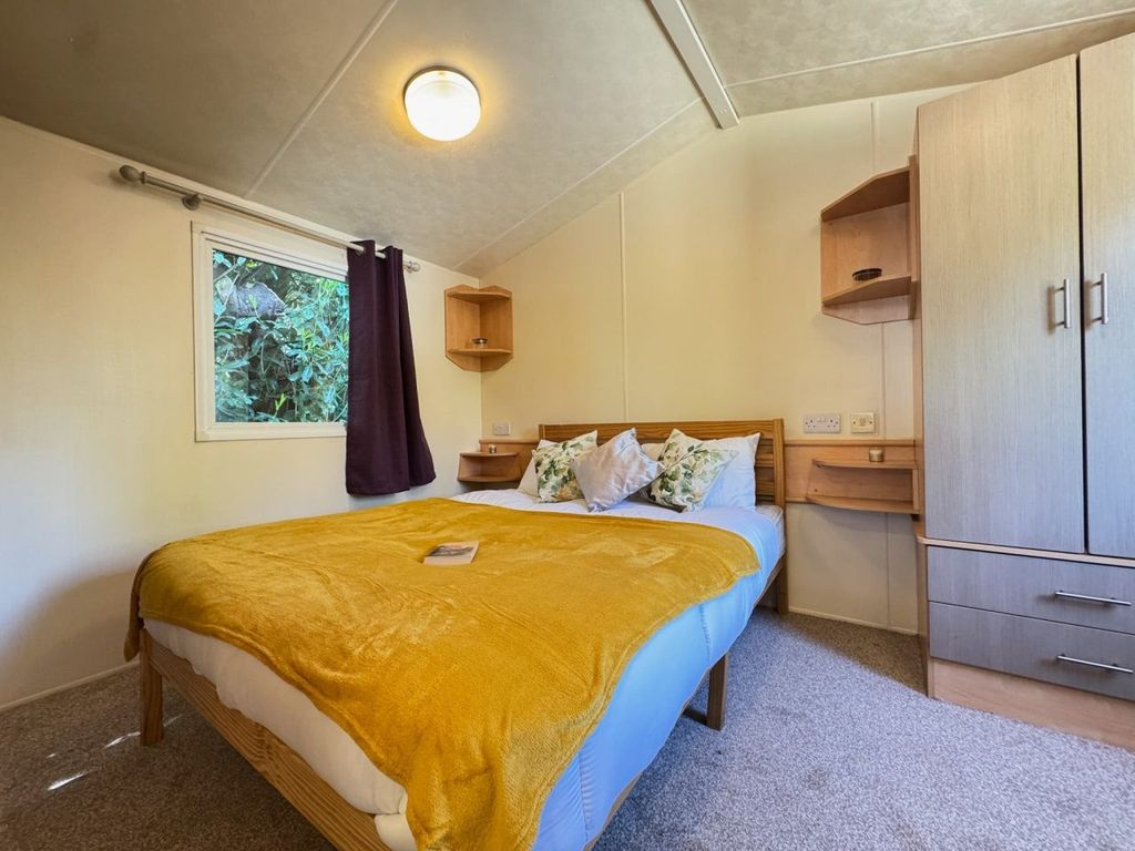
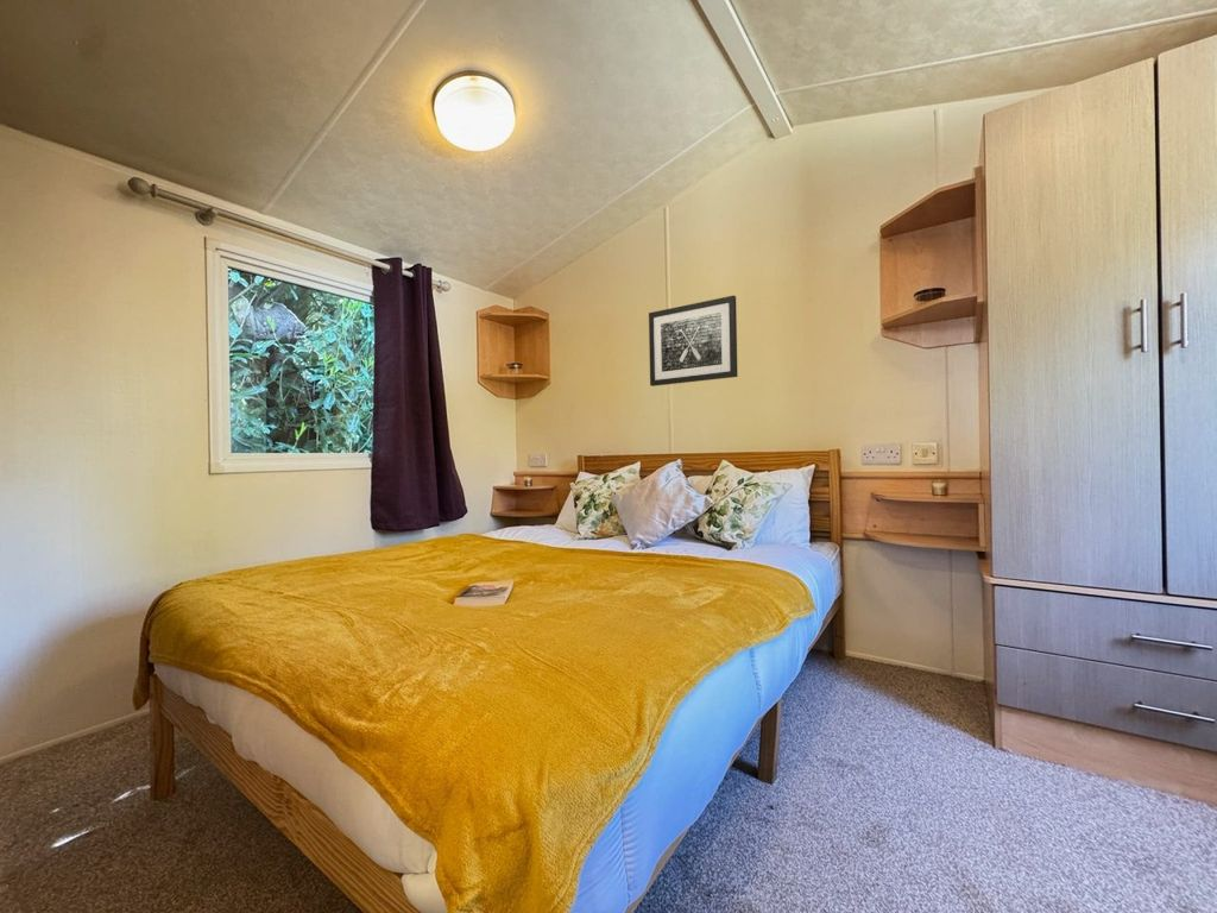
+ wall art (691, 342)
